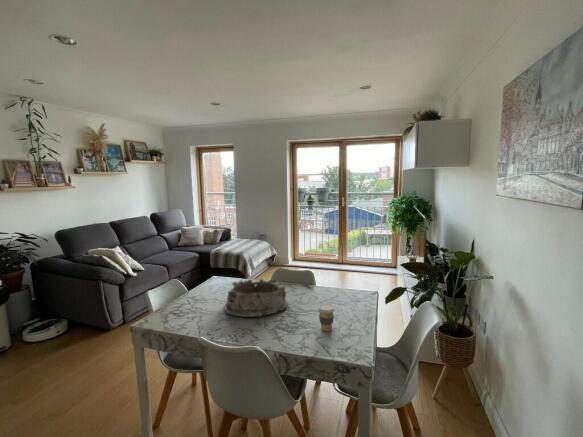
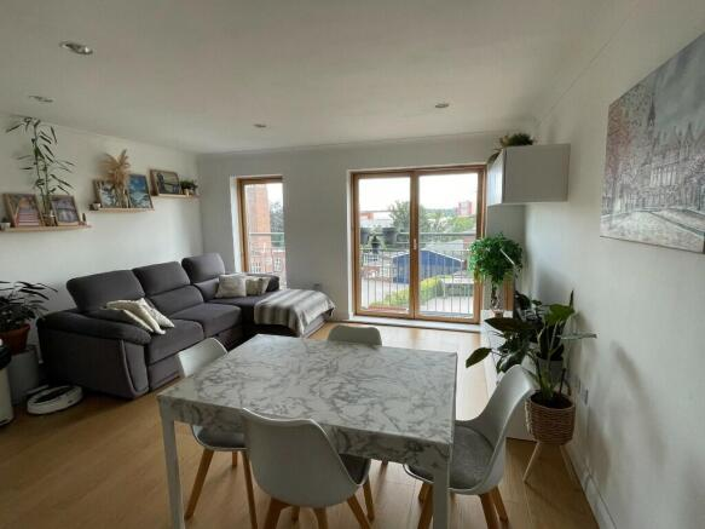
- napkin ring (255, 295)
- coffee cup (326, 318)
